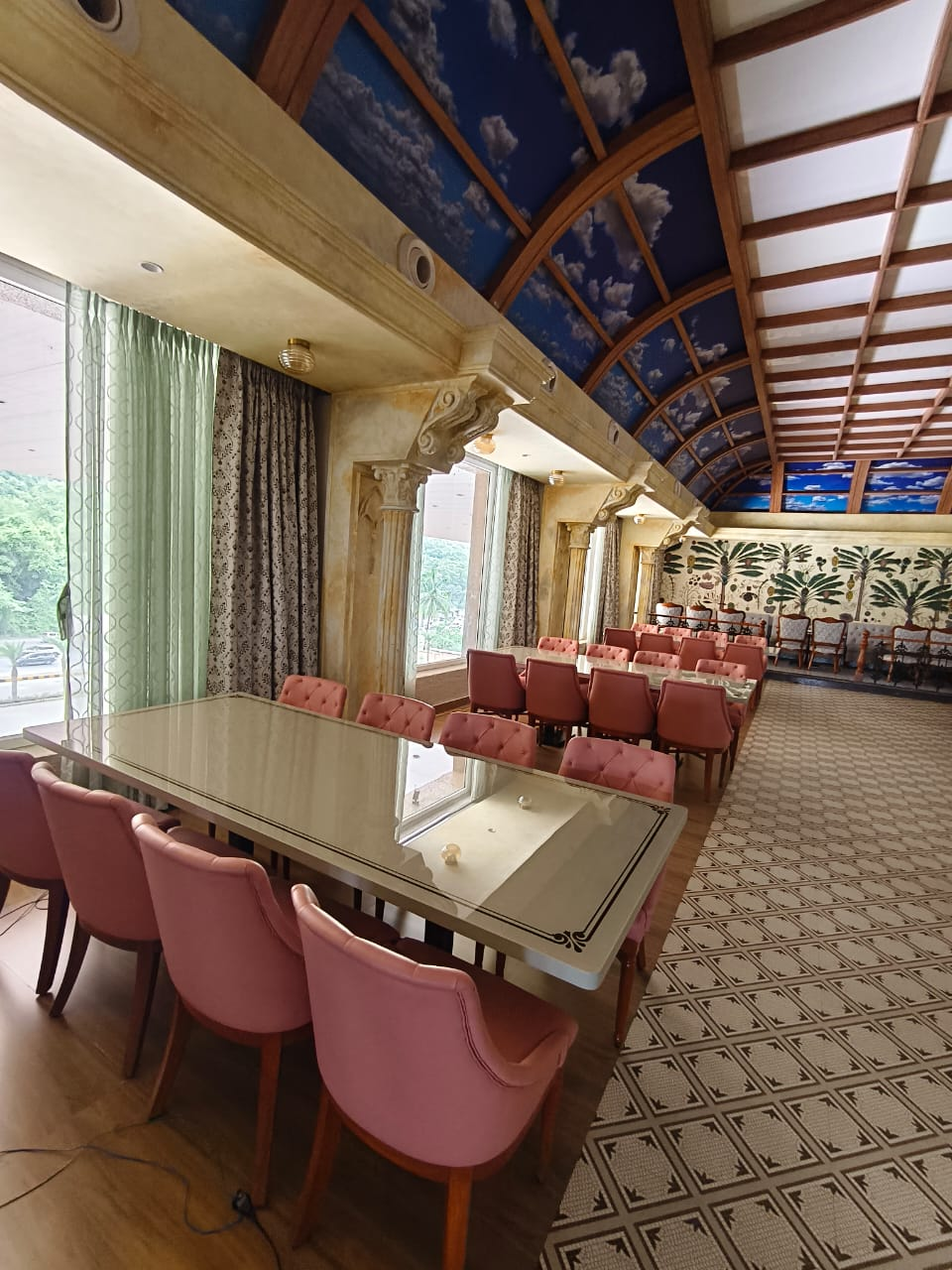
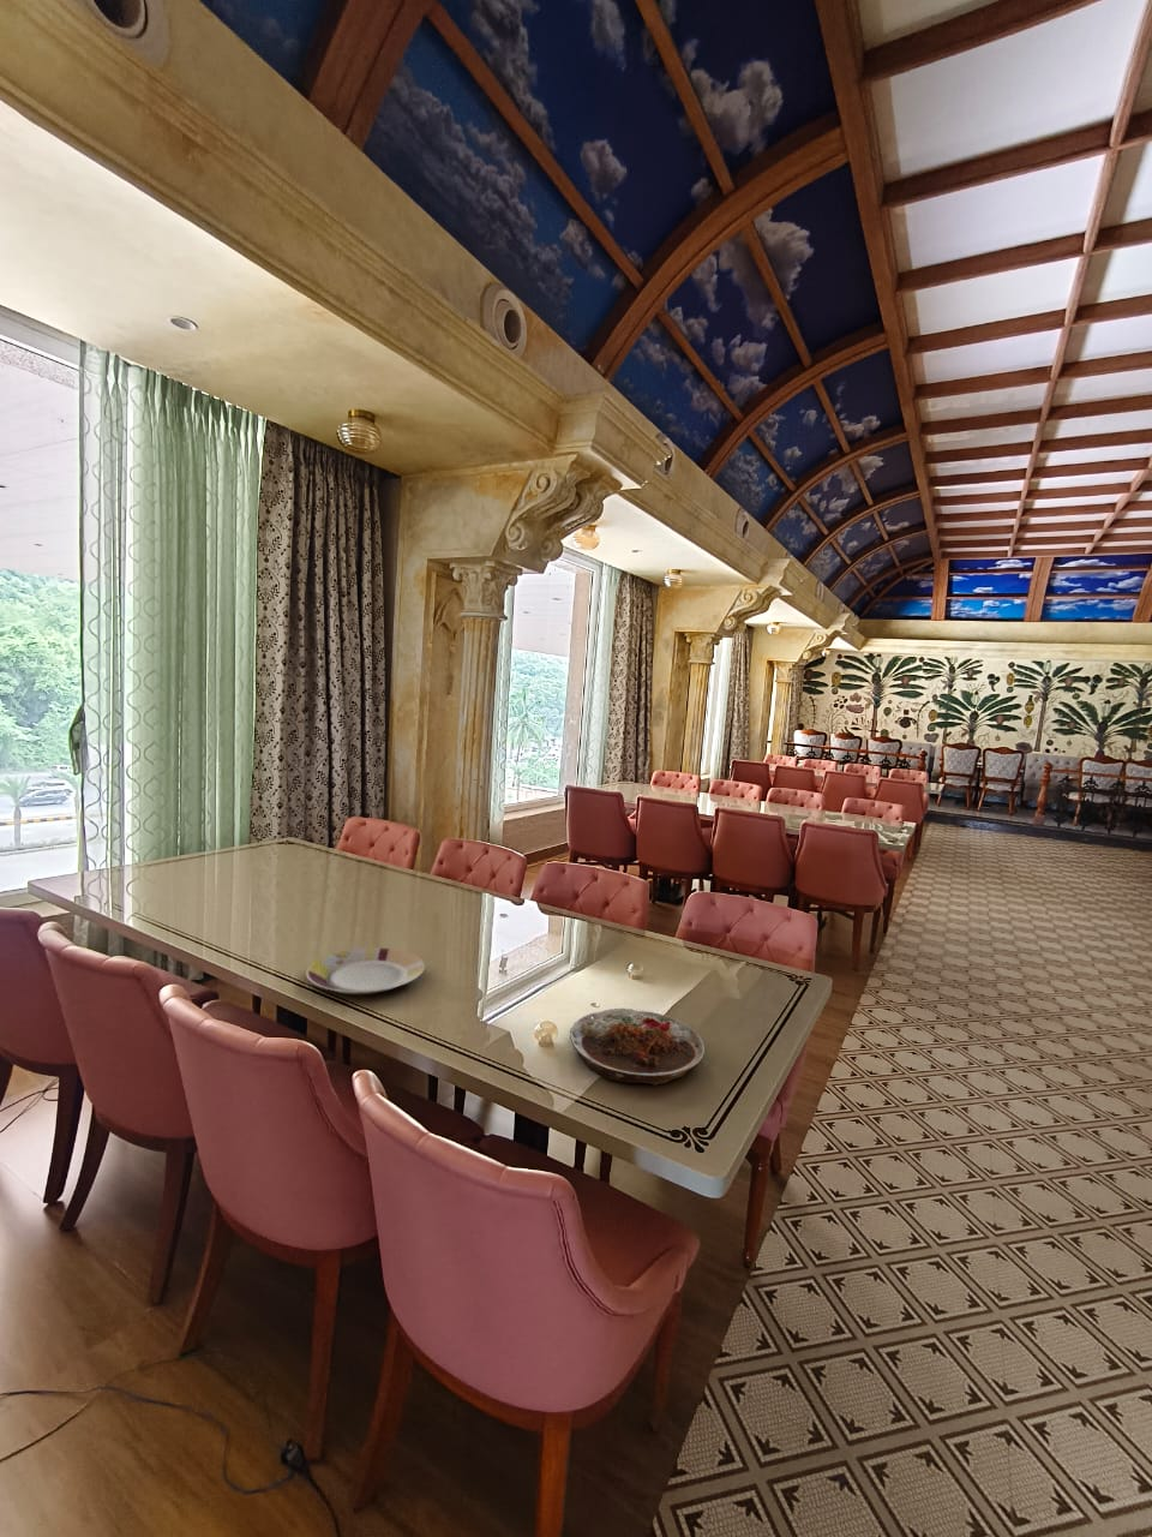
+ plate (365, 972)
+ plate (637, 1038)
